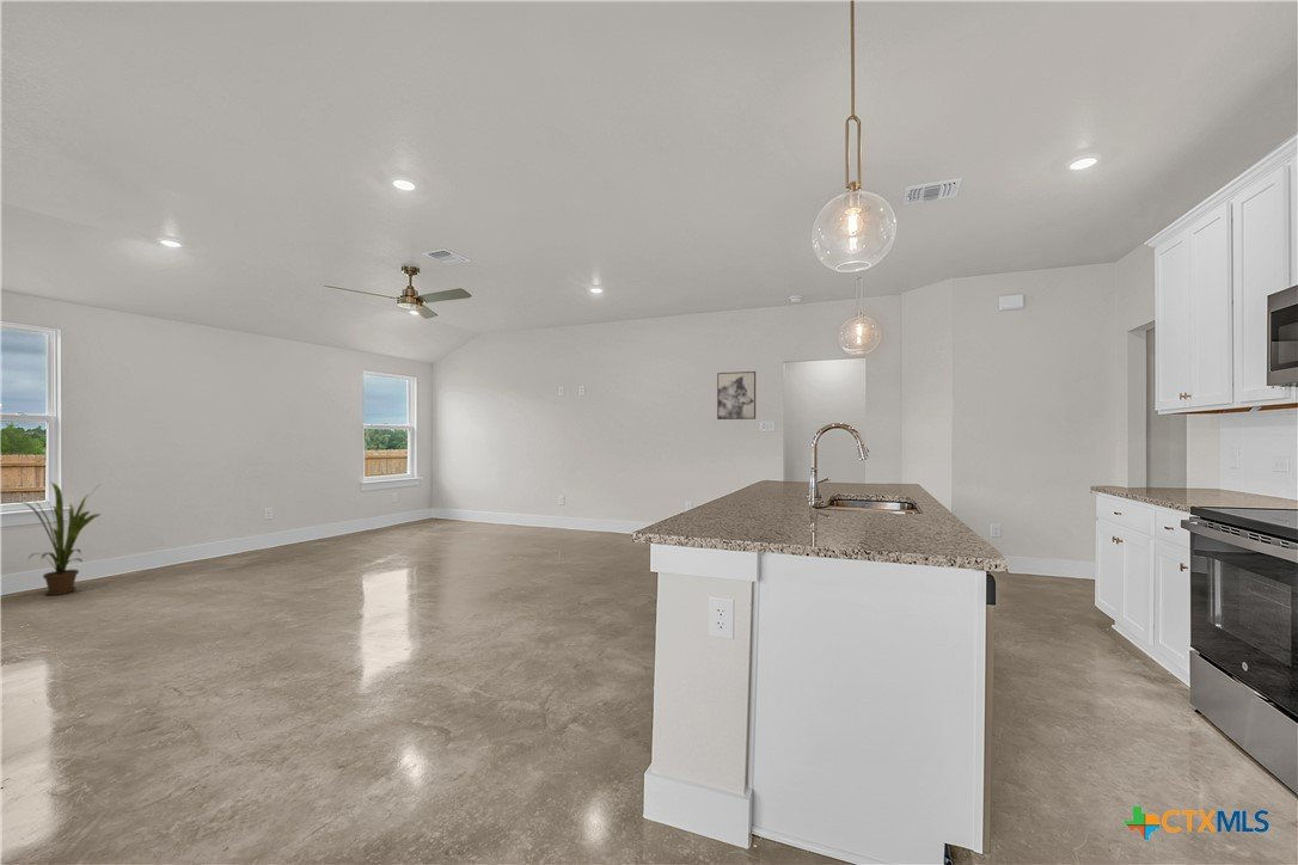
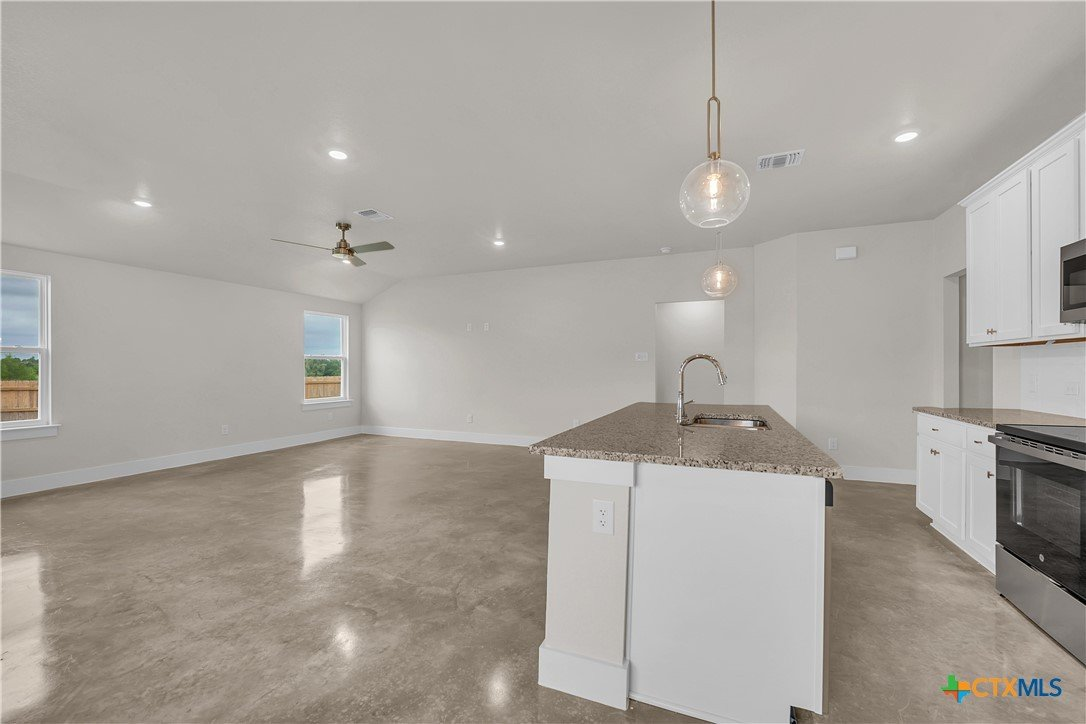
- house plant (55, 538)
- wall art (736, 395)
